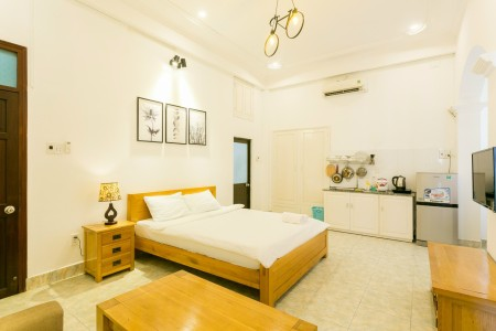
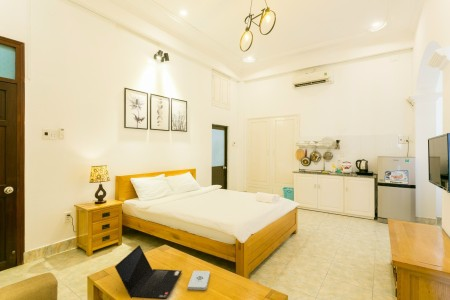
+ notepad (199, 279)
+ laptop computer (151, 269)
